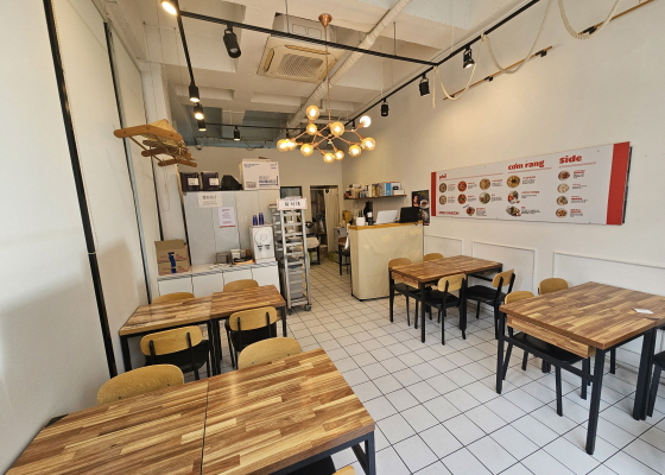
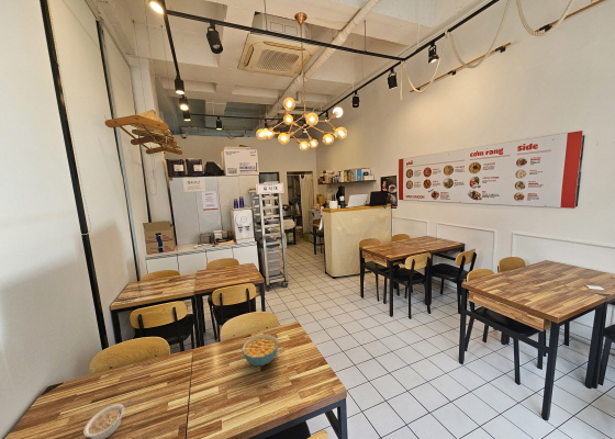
+ legume (107, 421)
+ cereal bowl (260, 352)
